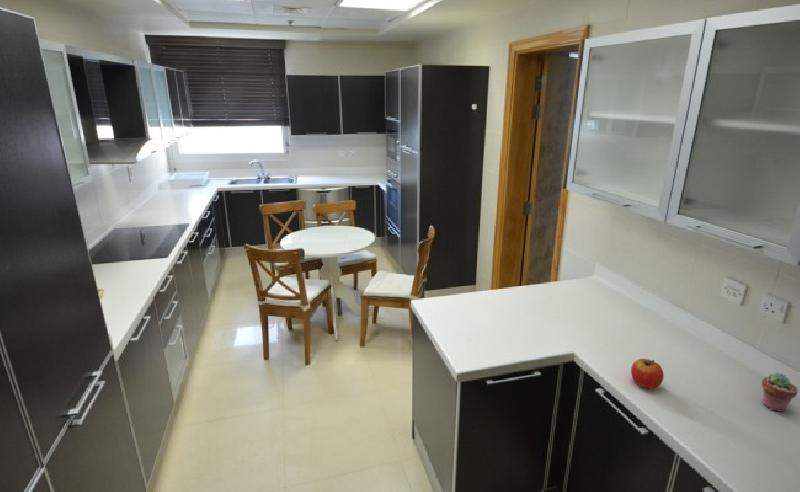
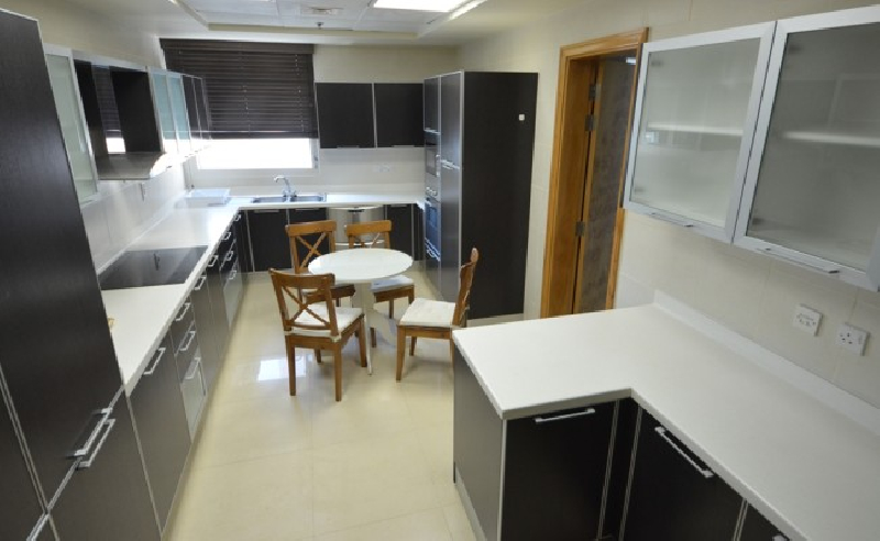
- apple (647, 372)
- potted succulent (778, 390)
